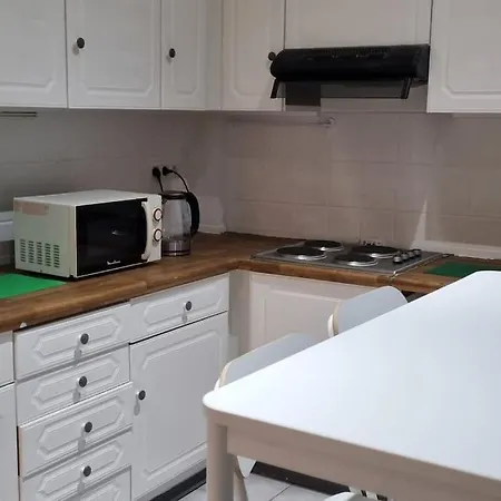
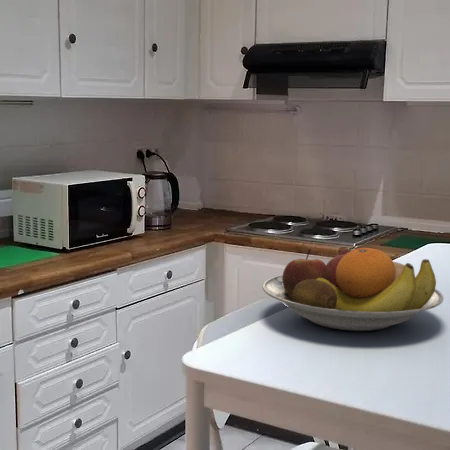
+ fruit bowl (351, 282)
